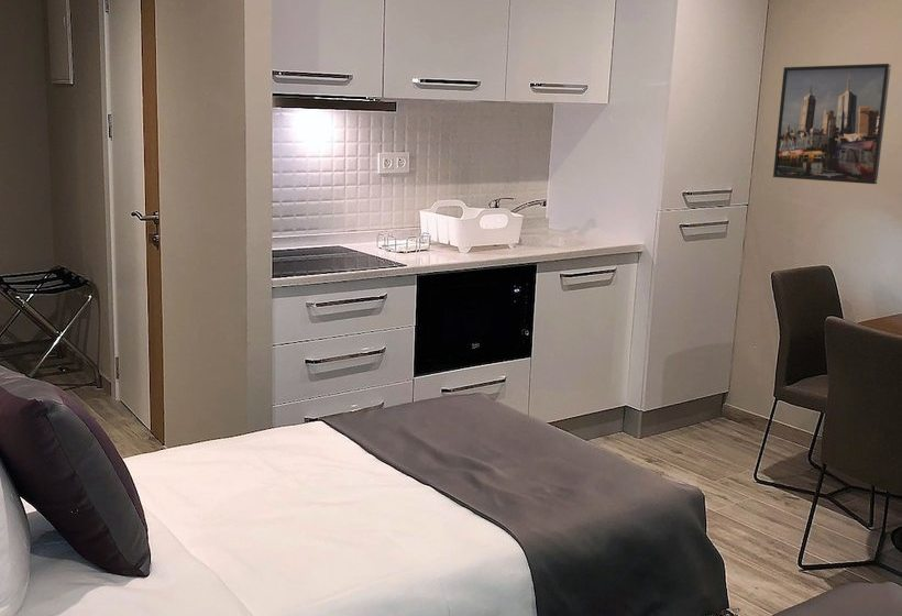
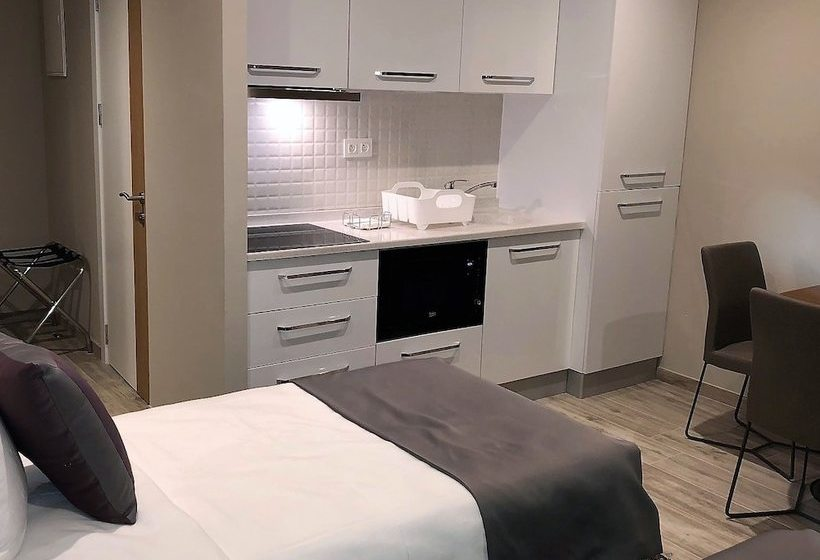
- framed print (828, 123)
